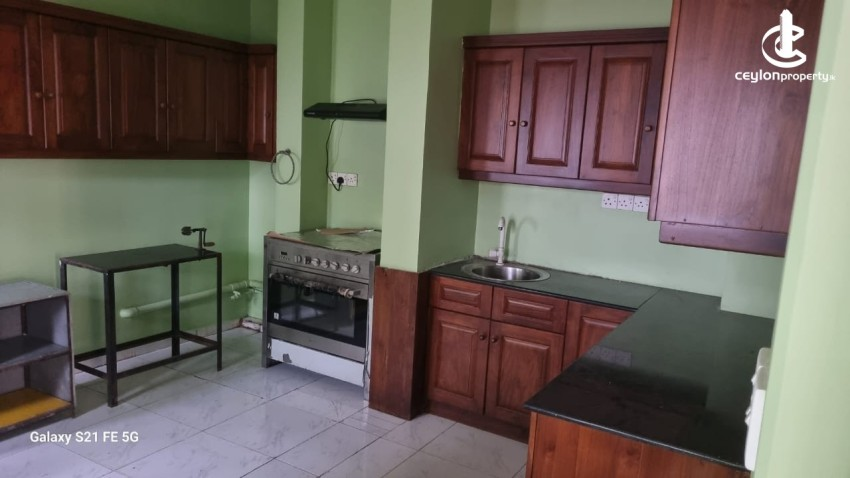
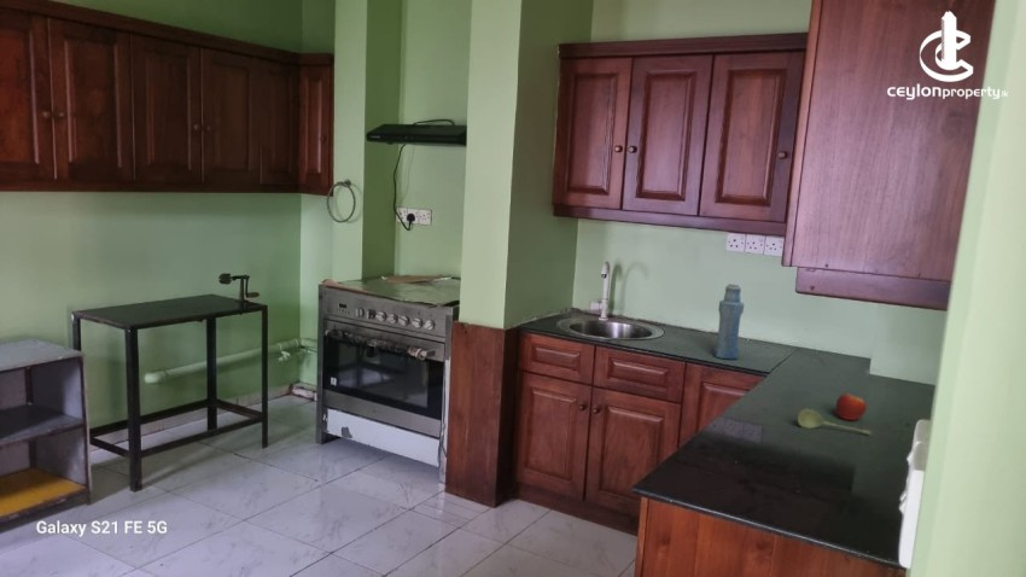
+ soupspoon (834, 424)
+ bottle (729, 320)
+ fruit (850, 406)
